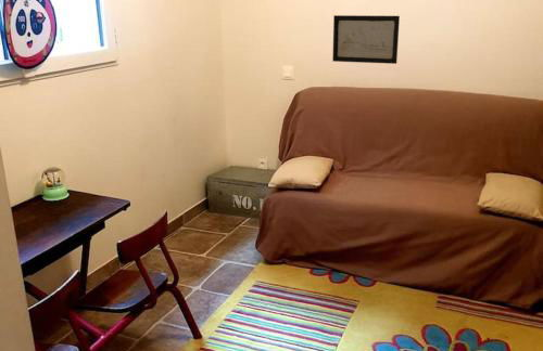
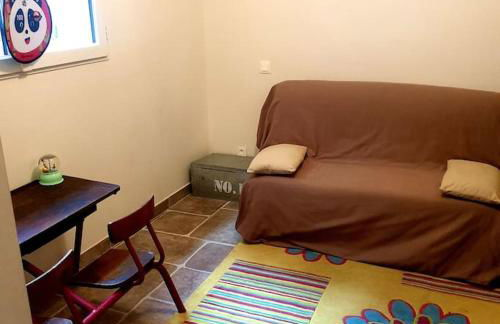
- wall art (365, 39)
